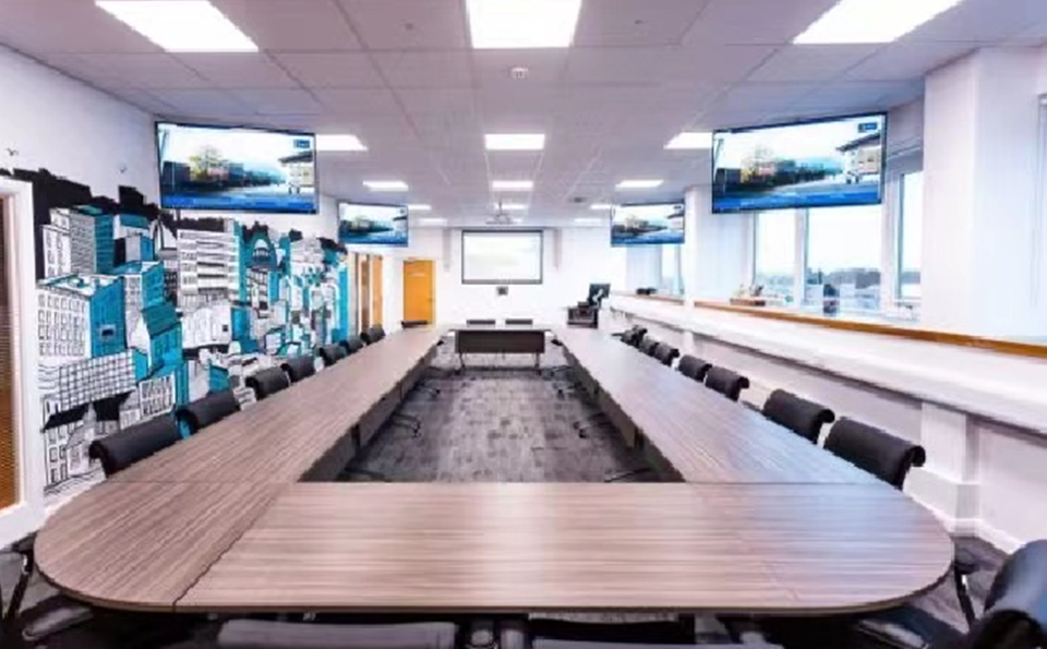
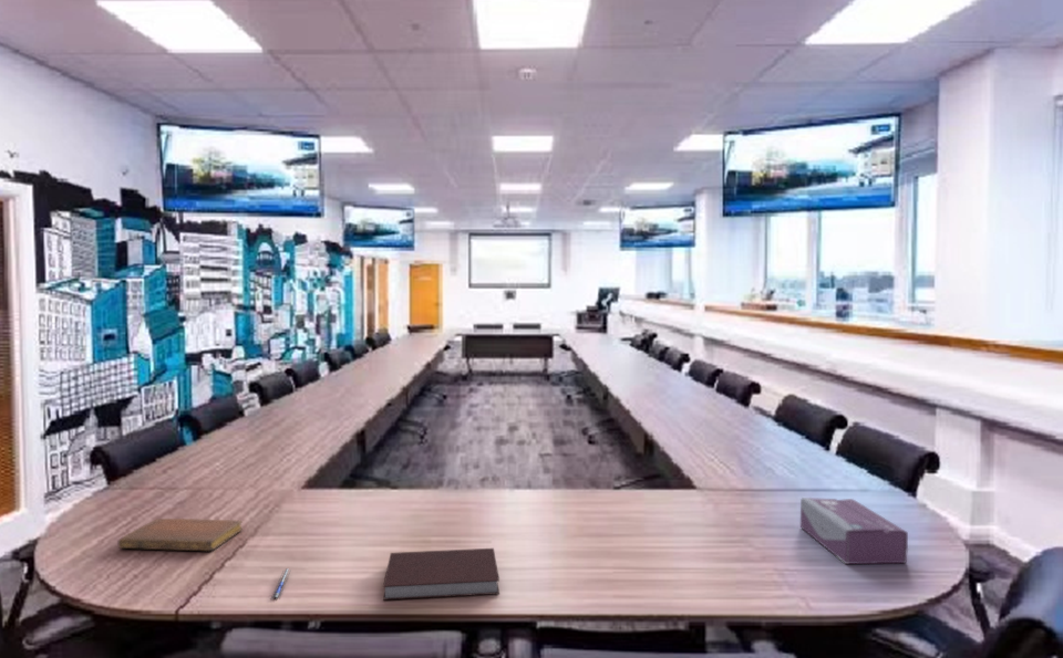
+ tissue box (849, 528)
+ notebook (183, 533)
+ notebook (442, 572)
+ pen (281, 582)
